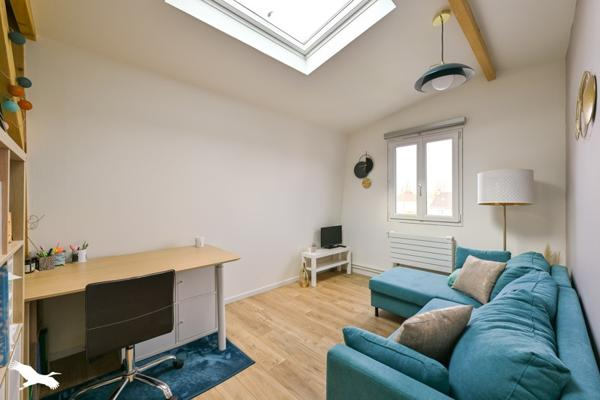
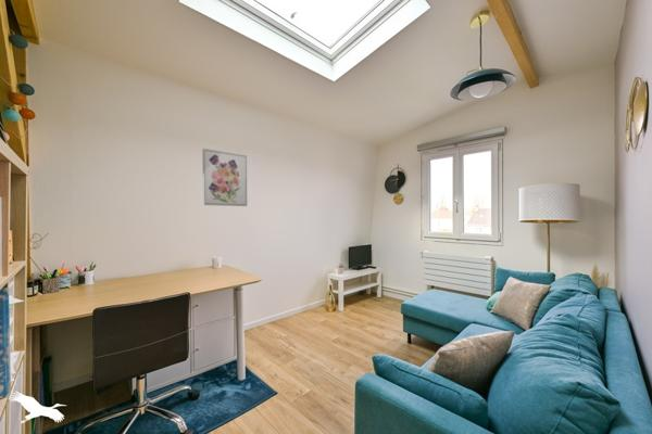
+ wall art (225, 178)
